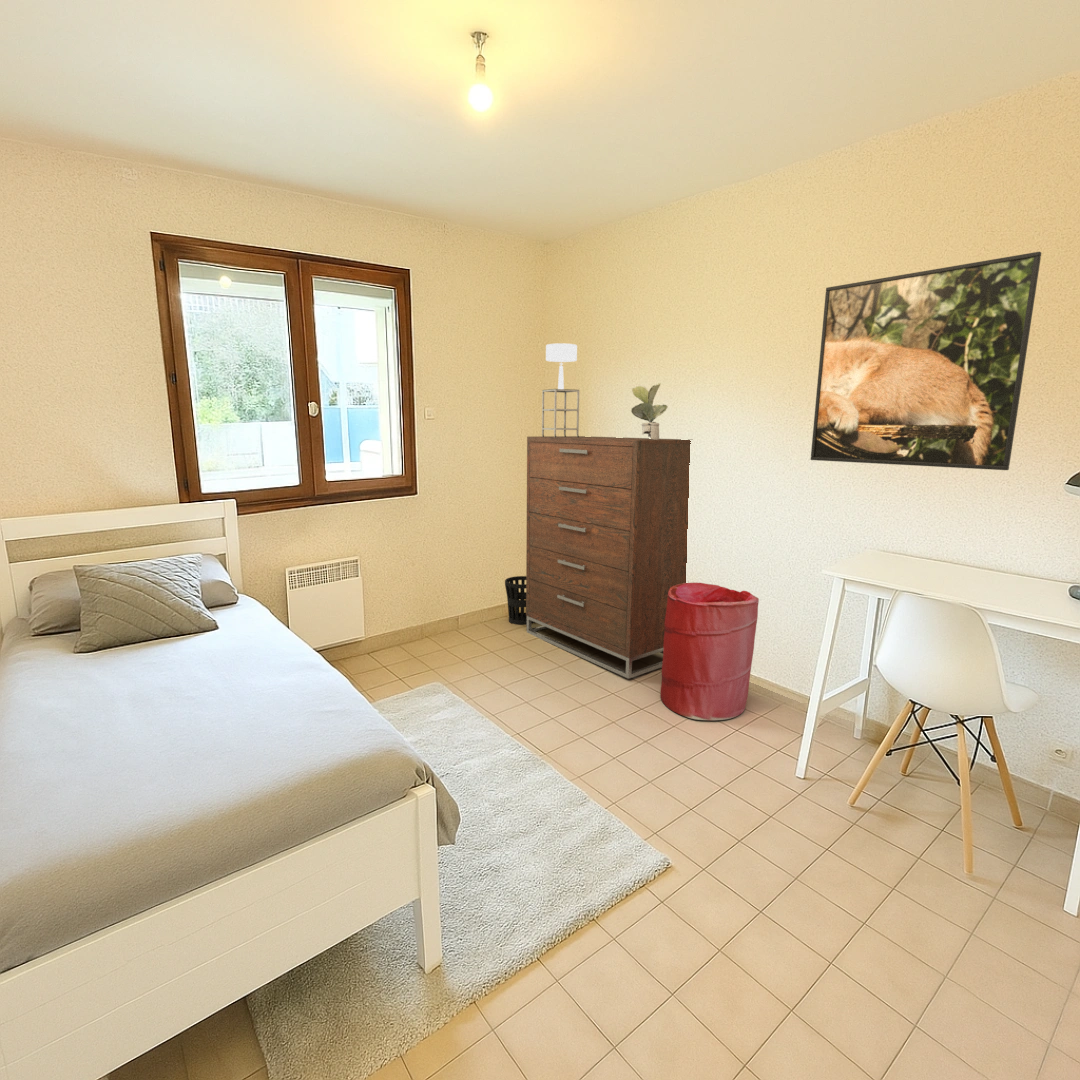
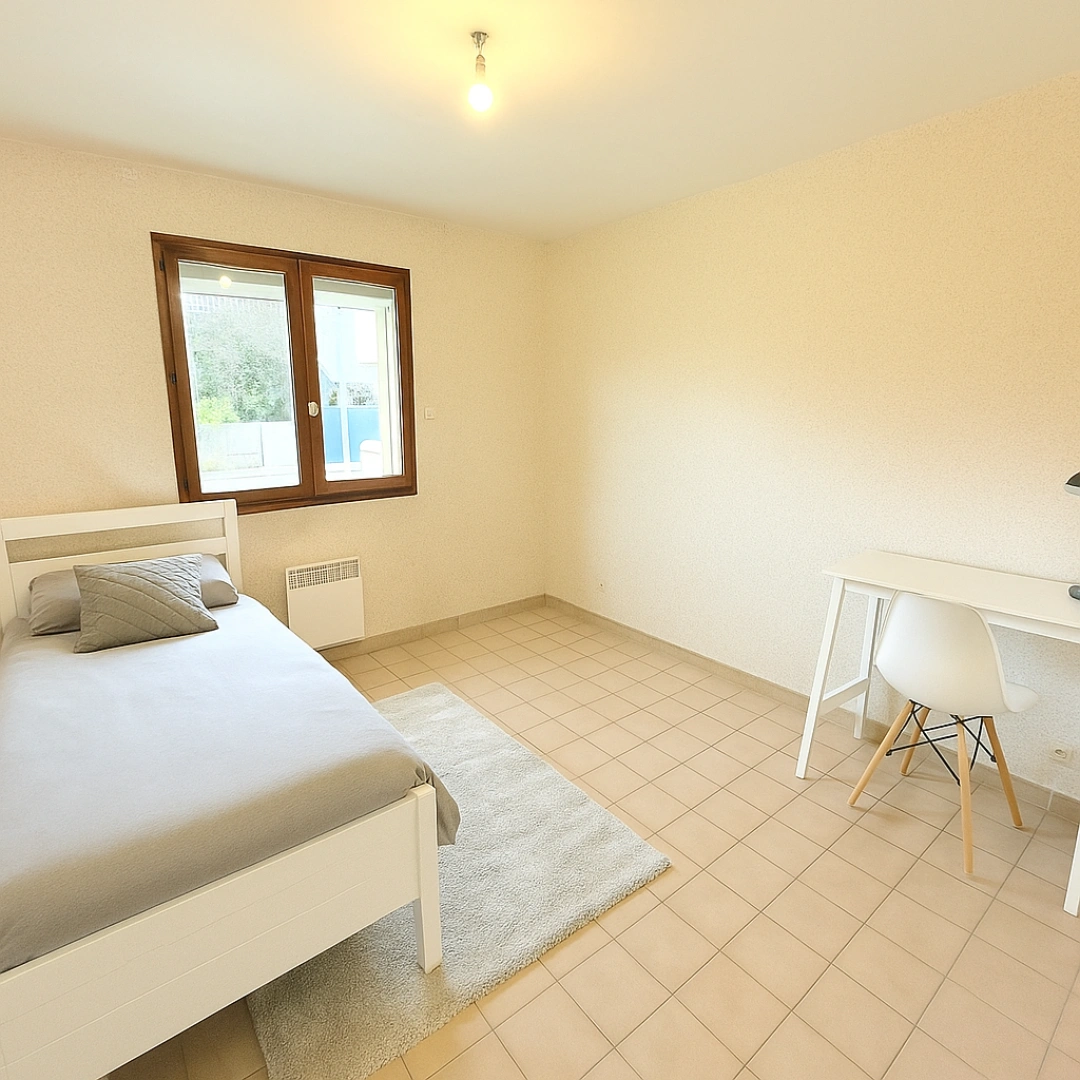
- table lamp (560, 391)
- laundry hamper (708, 645)
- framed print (909, 371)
- potted plant (646, 411)
- wastebasket (522, 600)
- dresser (601, 545)
